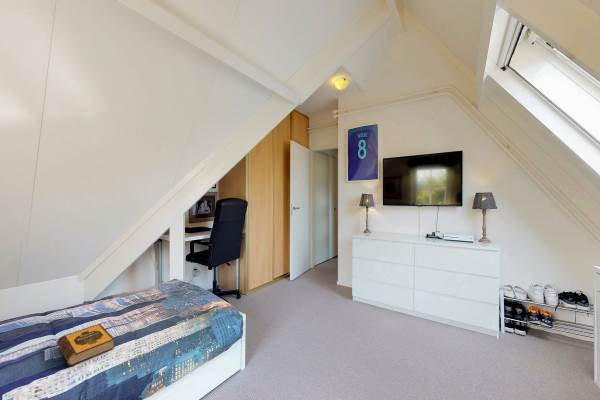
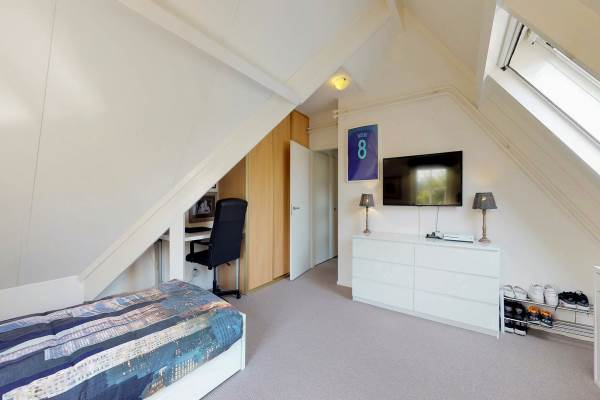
- hardback book (85, 343)
